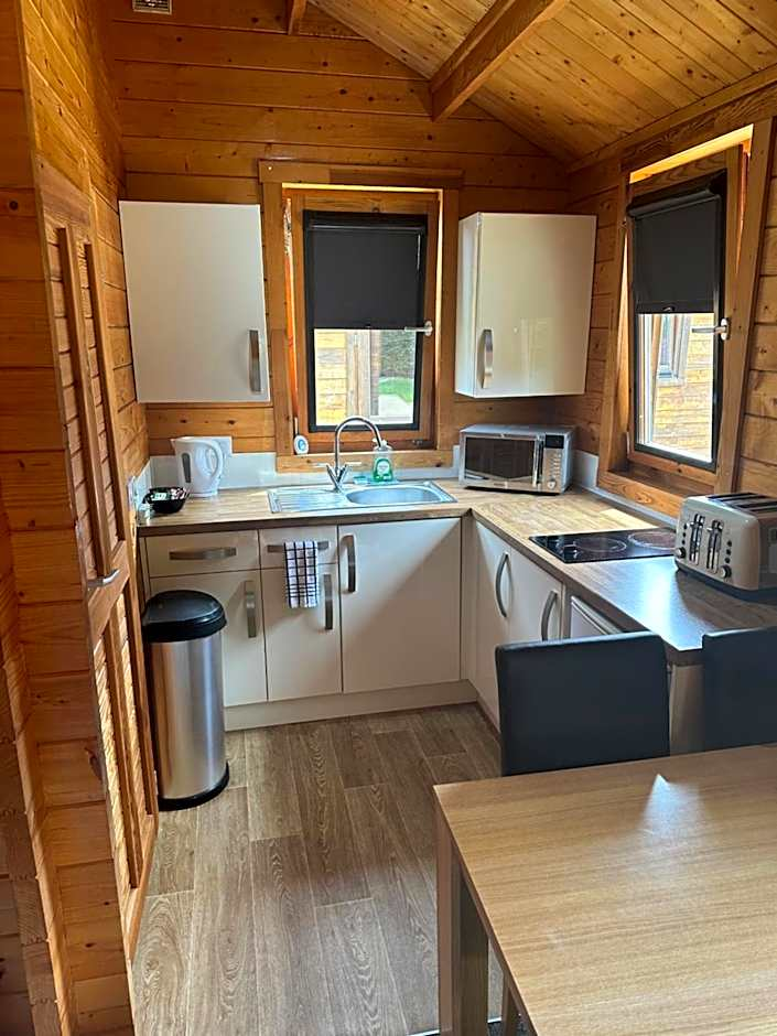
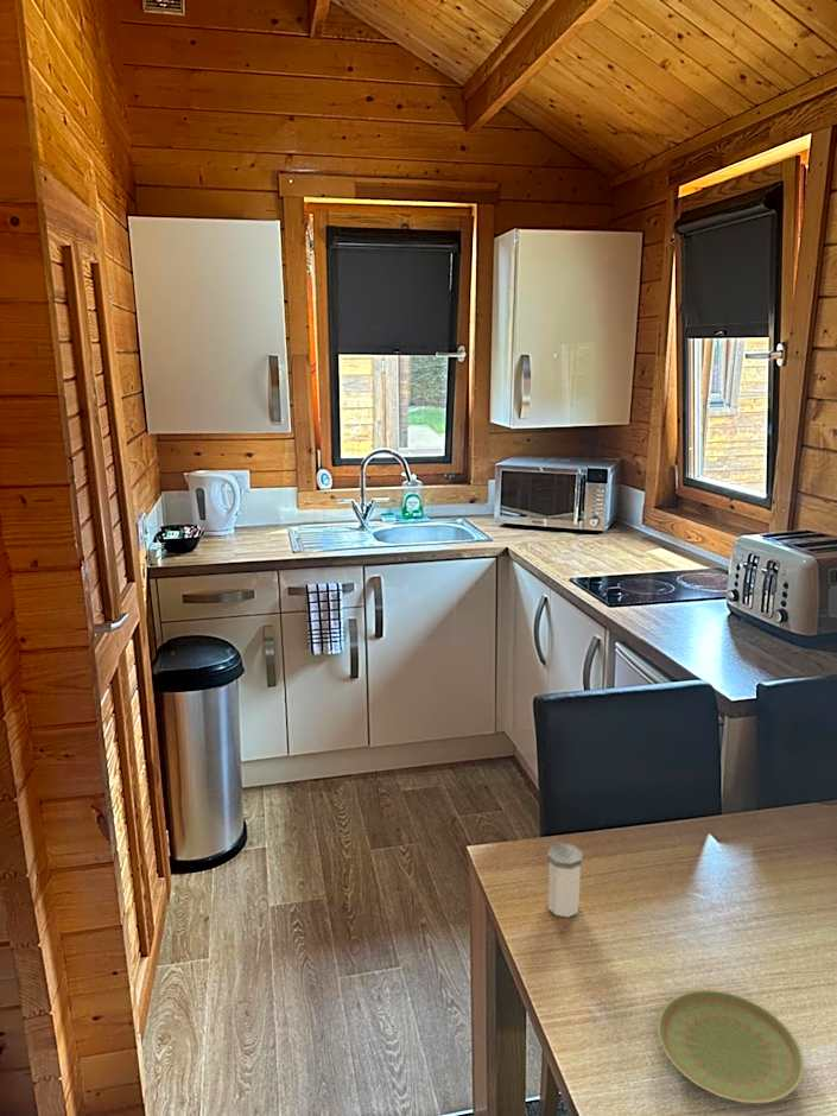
+ plate (728, 1048)
+ salt shaker (564, 880)
